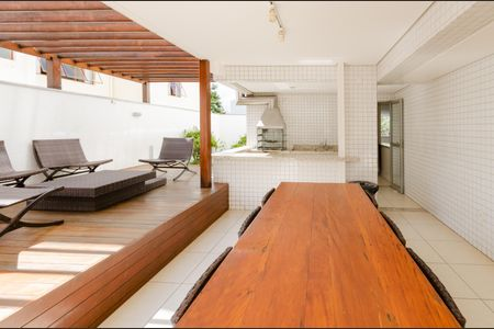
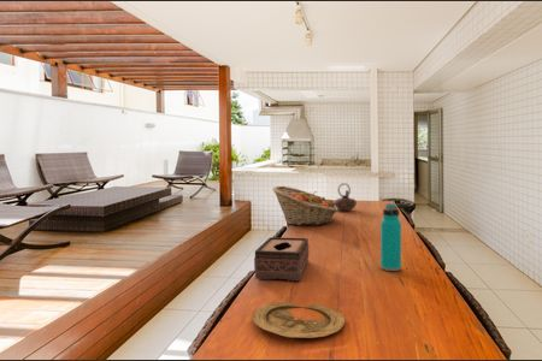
+ tissue box (283, 256)
+ teapot (344, 196)
+ plate (297, 319)
+ water bottle (390, 236)
+ fruit basket (305, 203)
